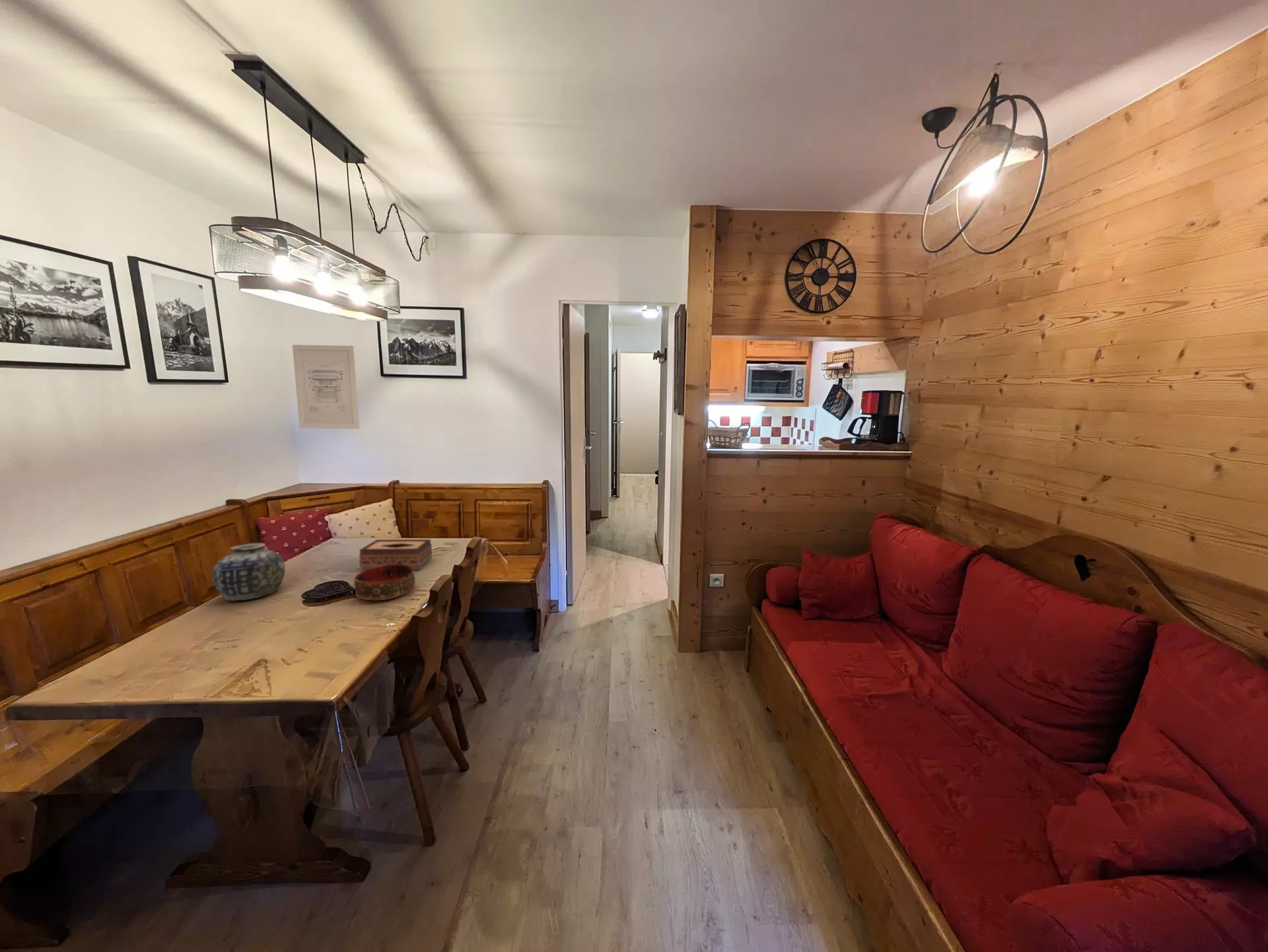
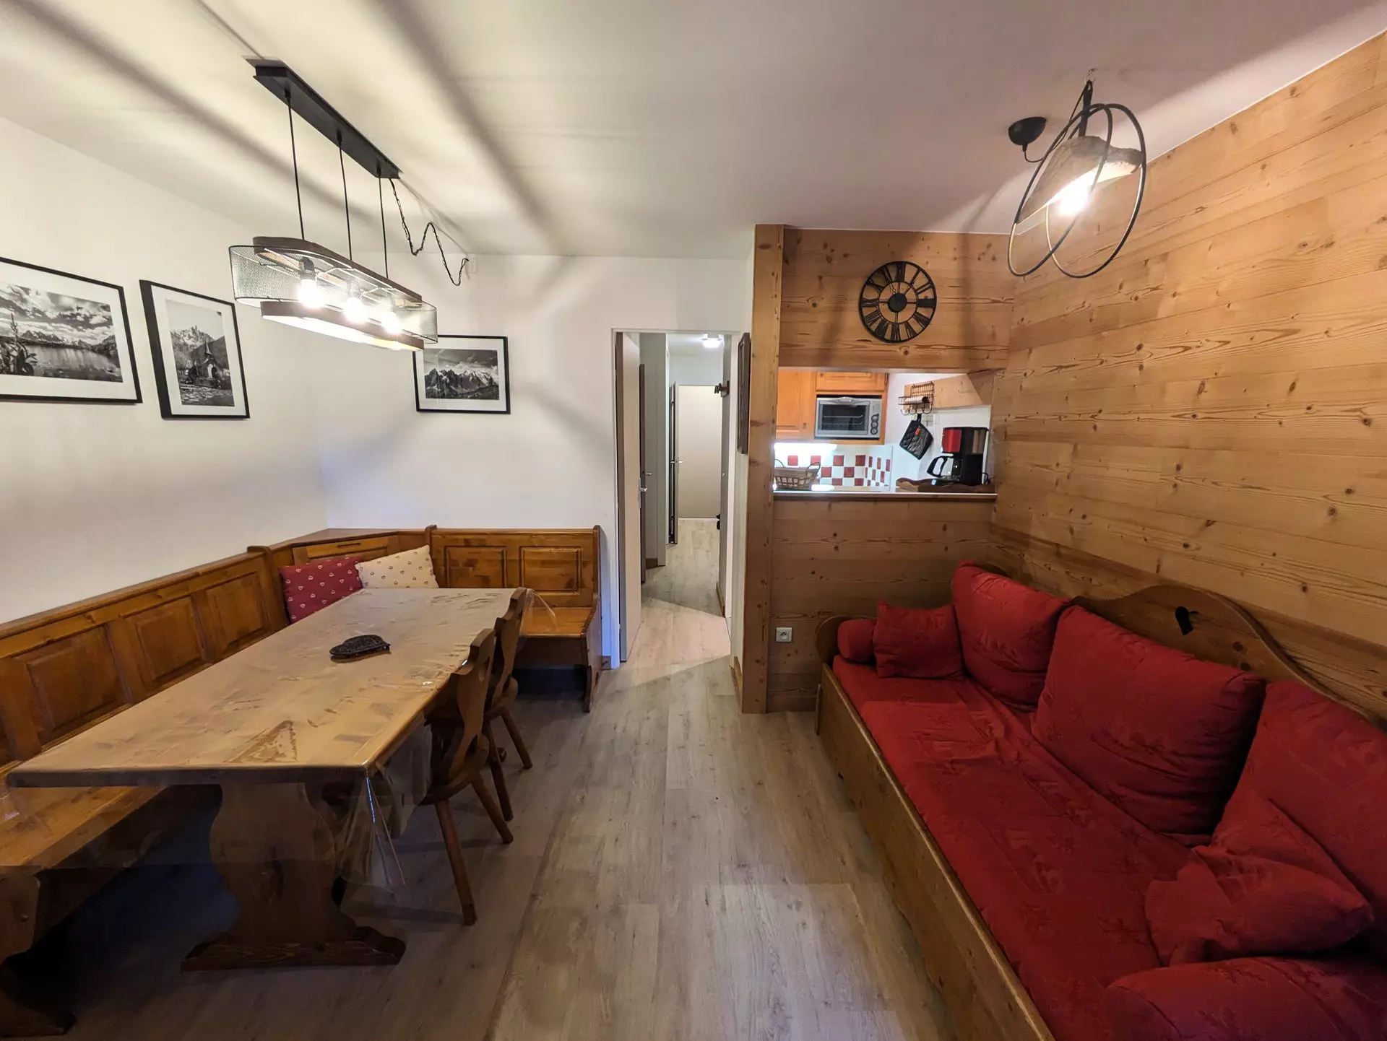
- bowl (386, 582)
- tissue box (397, 555)
- wall art (326, 387)
- vase (250, 570)
